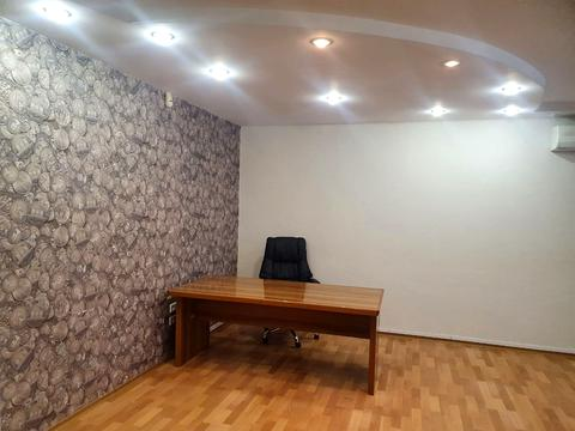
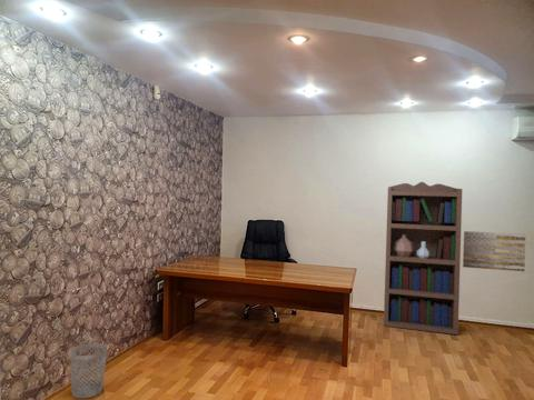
+ wastebasket (88, 370)
+ bookcase (421, 252)
+ wall art (493, 250)
